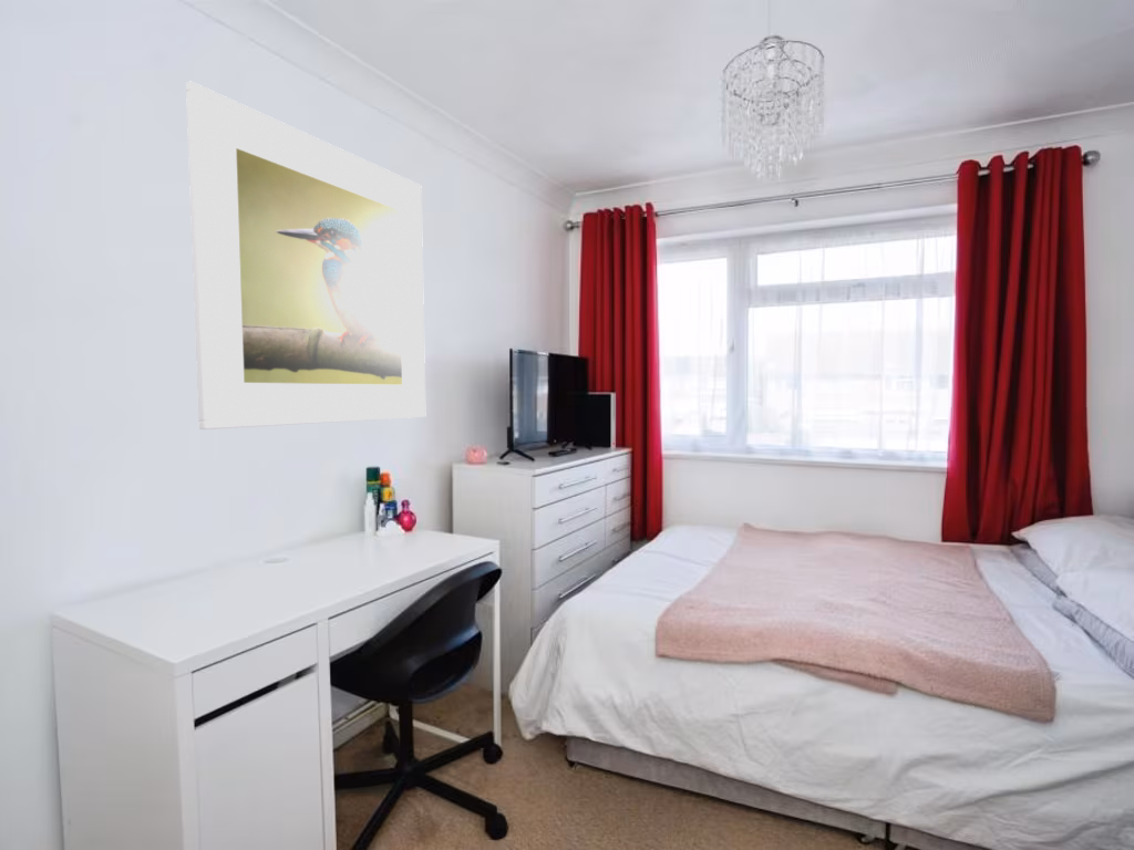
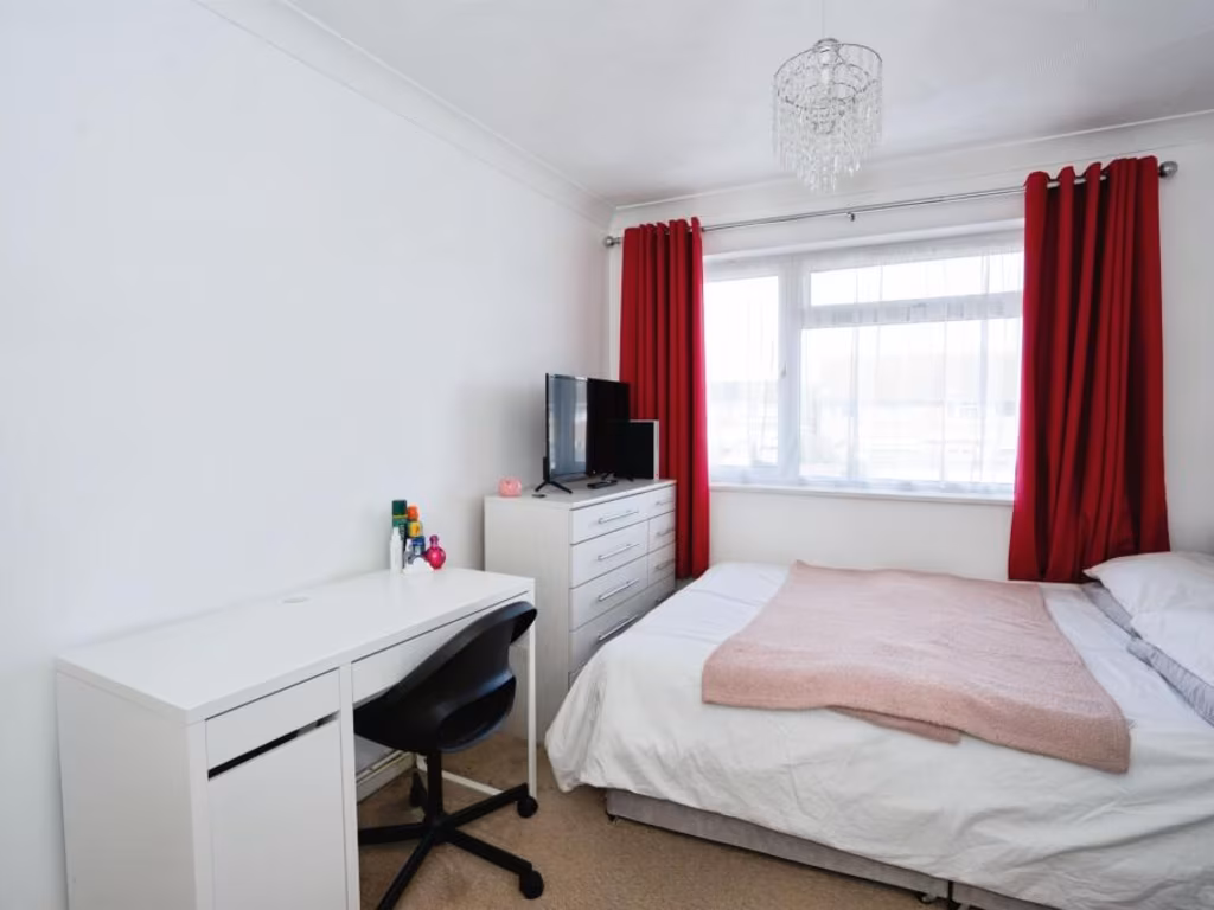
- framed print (330, 284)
